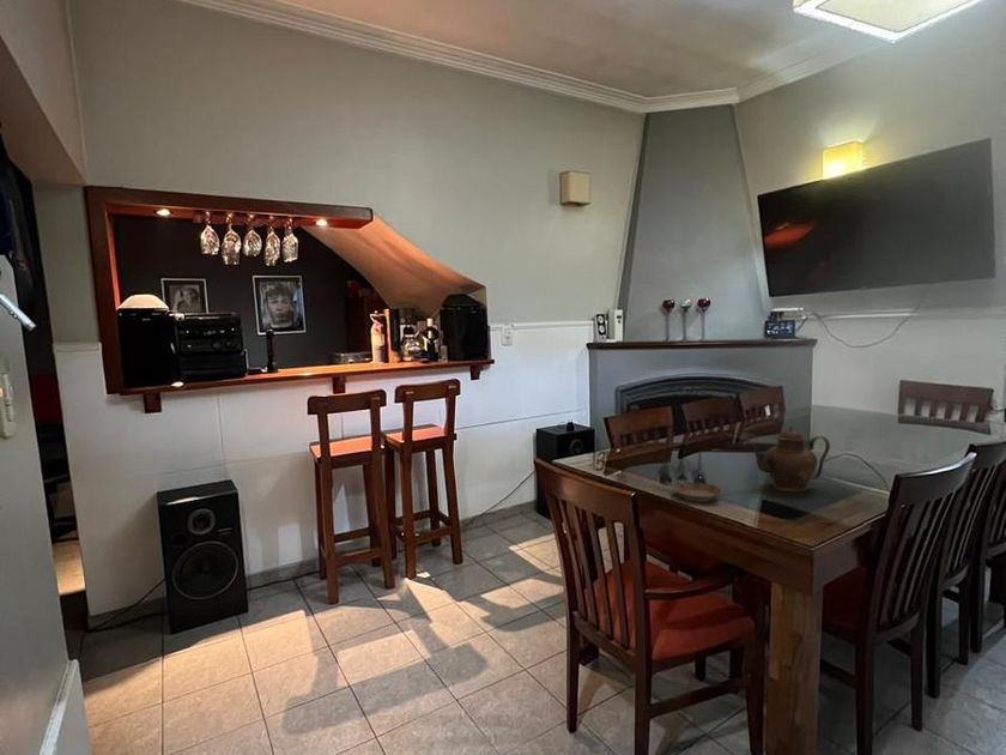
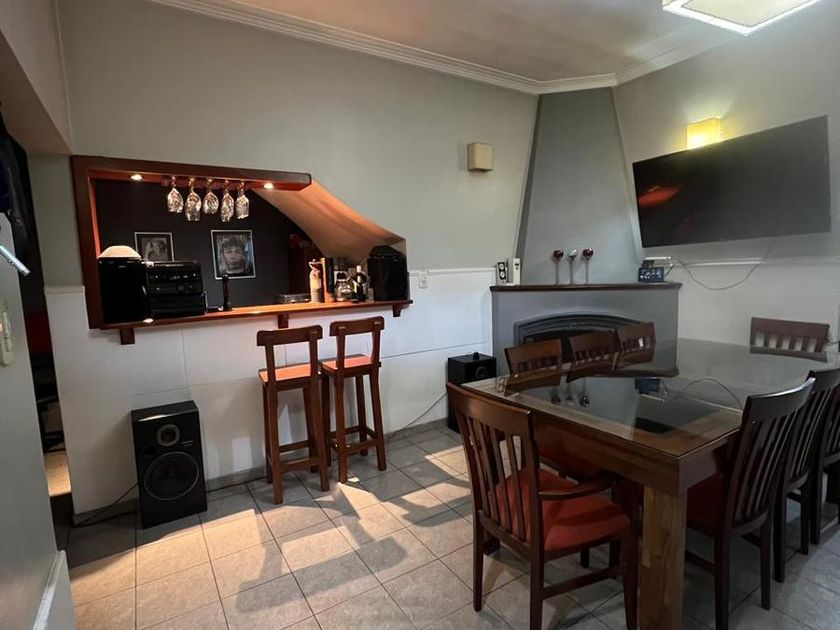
- saucer (697, 493)
- teapot (786, 457)
